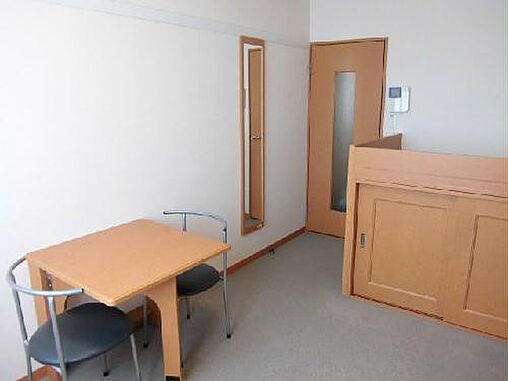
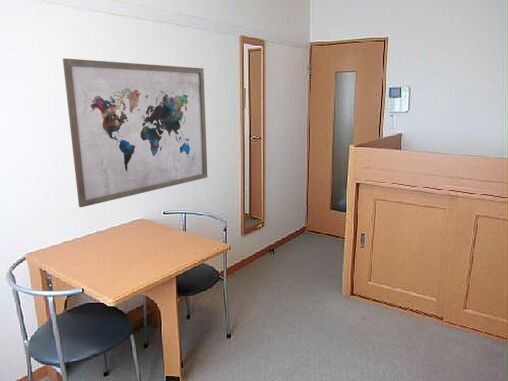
+ wall art (148, 129)
